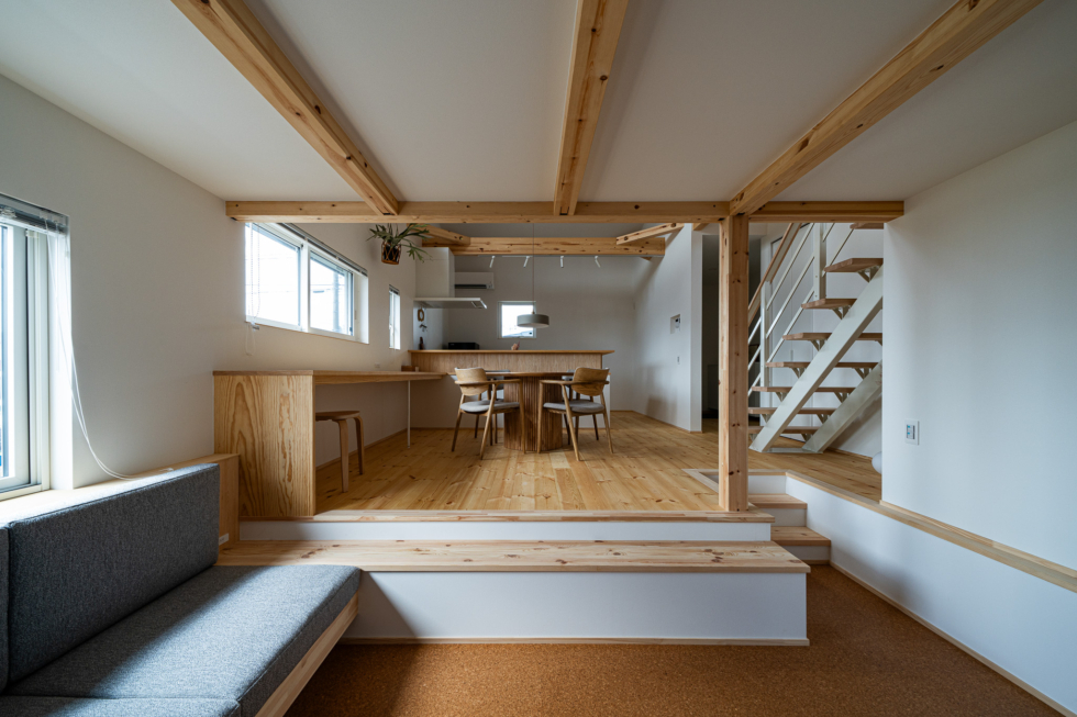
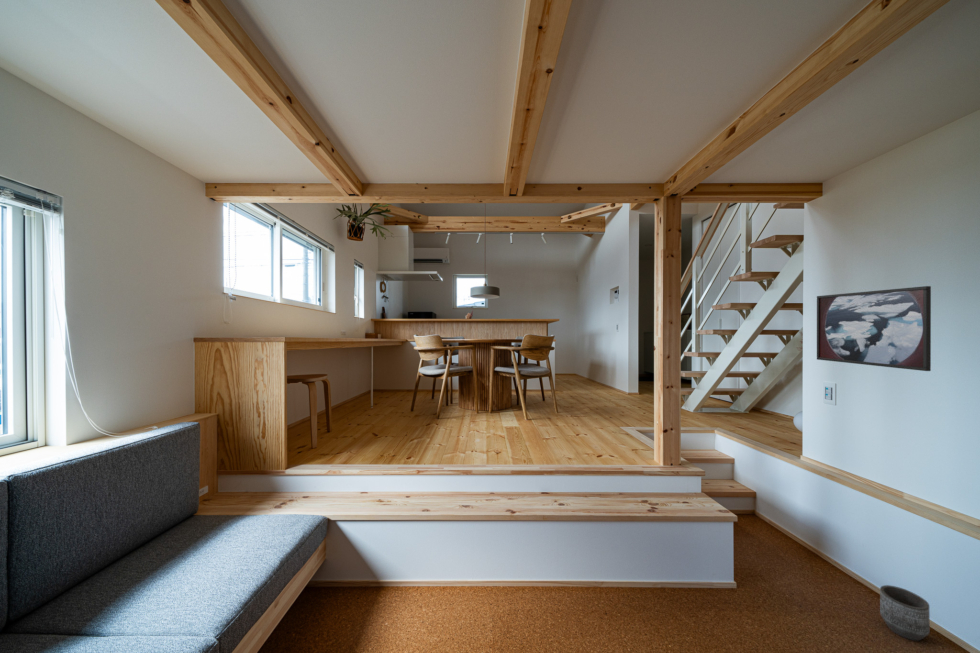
+ planter (903, 613)
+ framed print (865, 328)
